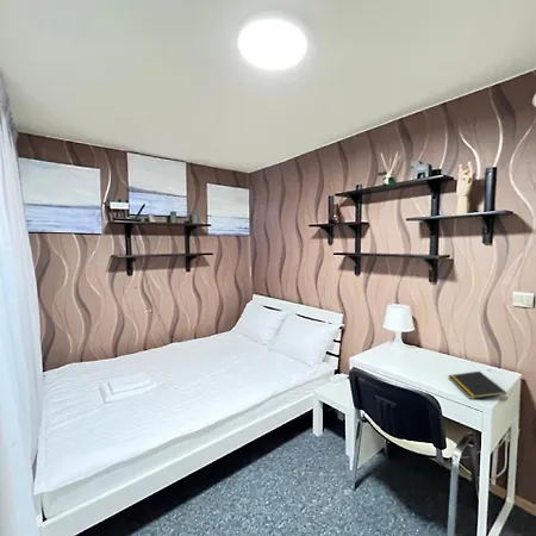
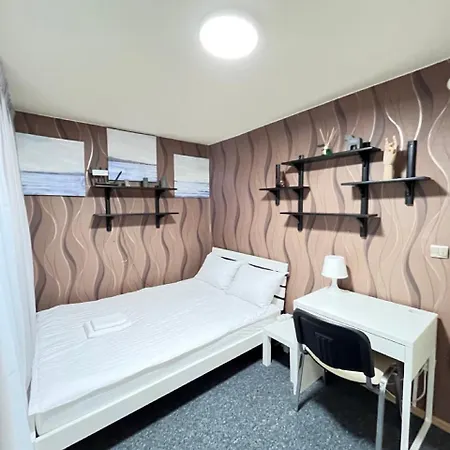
- notepad (474, 384)
